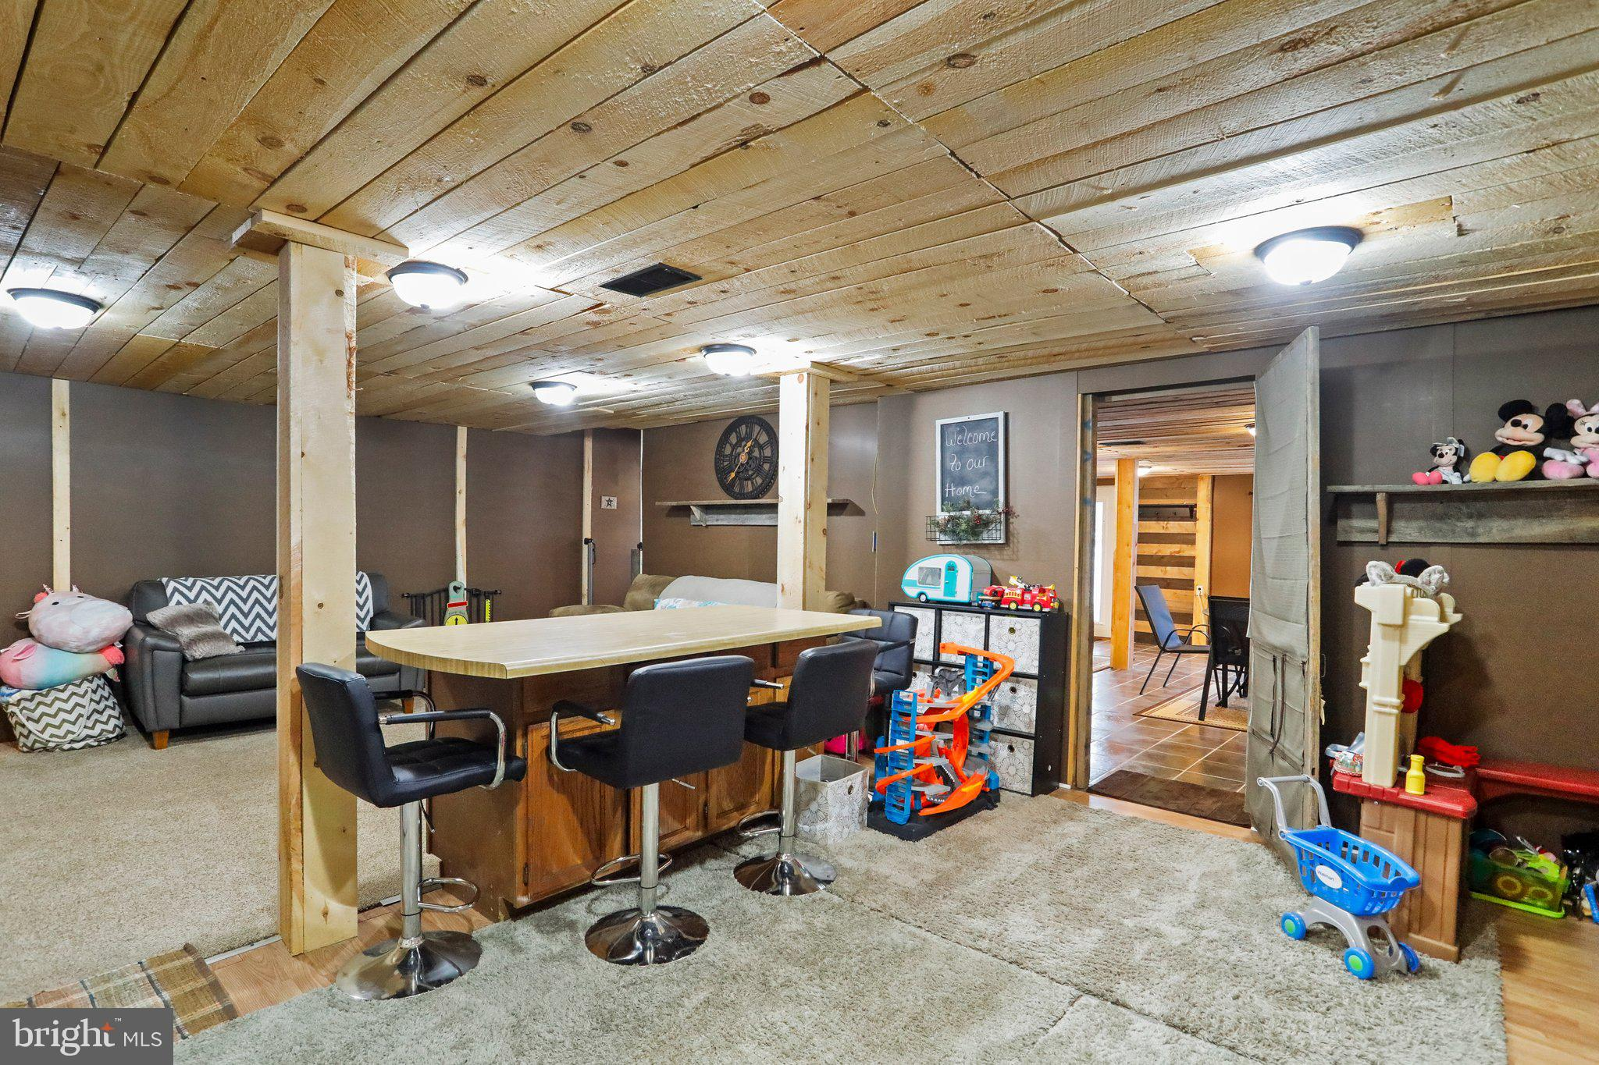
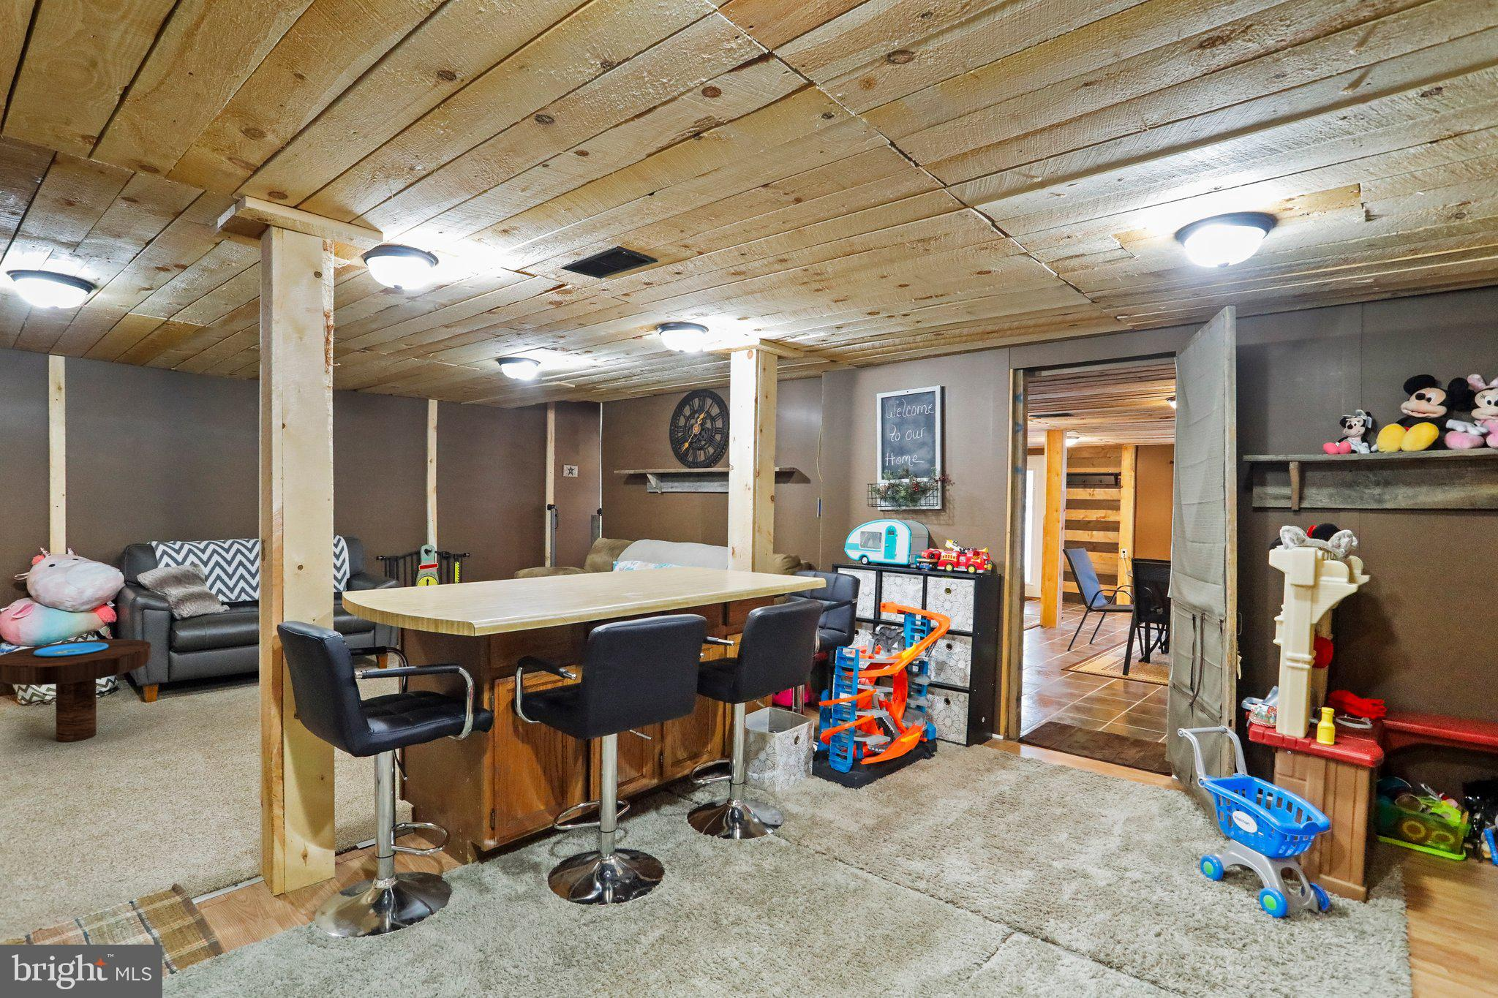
+ side table (76, 692)
